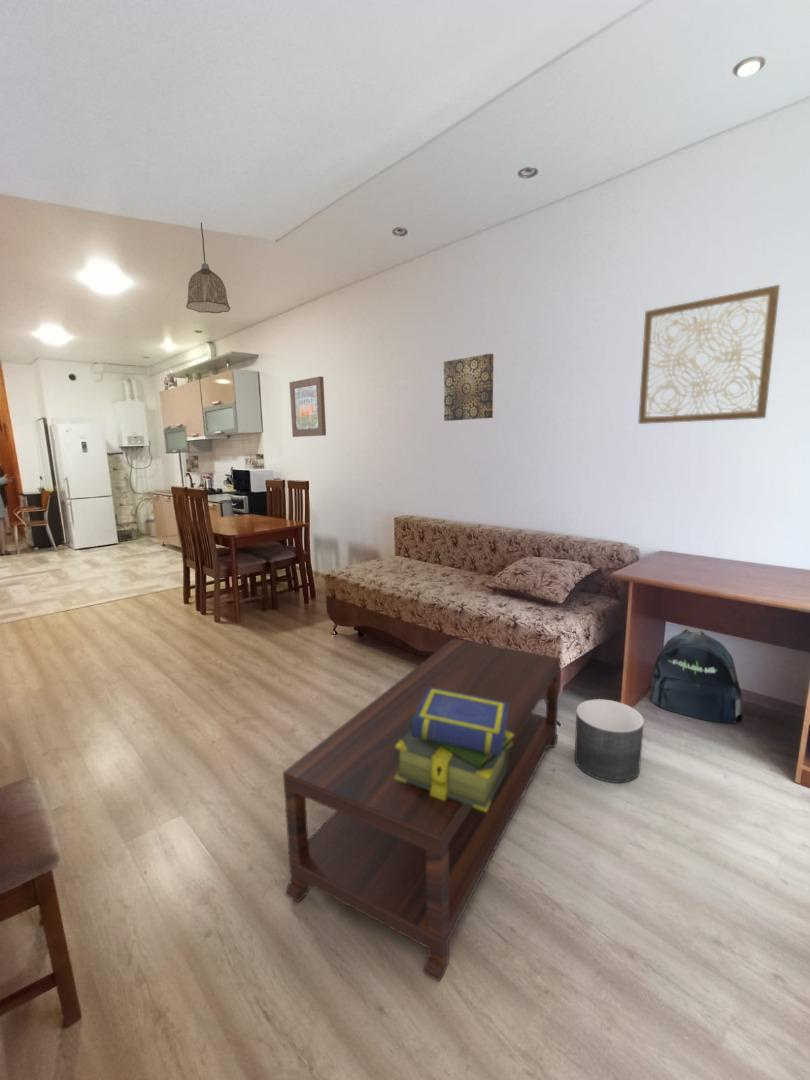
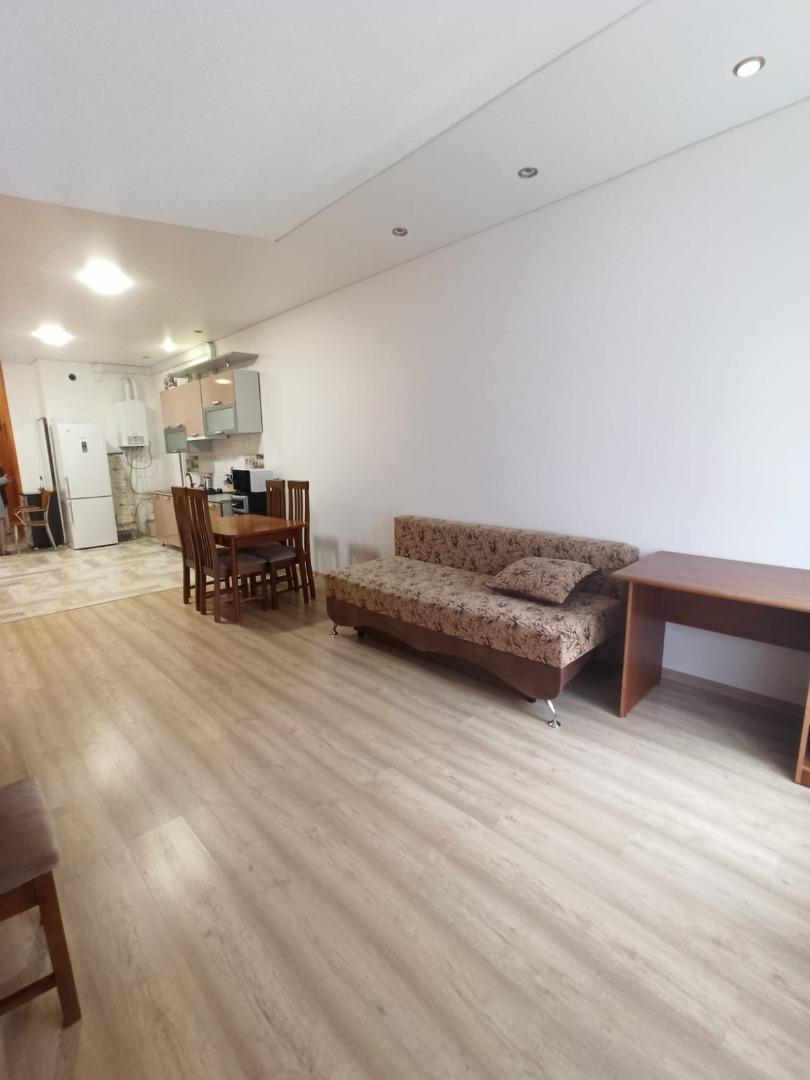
- wall art (467, 389)
- planter (607, 739)
- wall art (702, 365)
- coffee table (430, 791)
- pendant lamp (205, 266)
- stack of books (458, 739)
- backpack (697, 670)
- wall art (307, 408)
